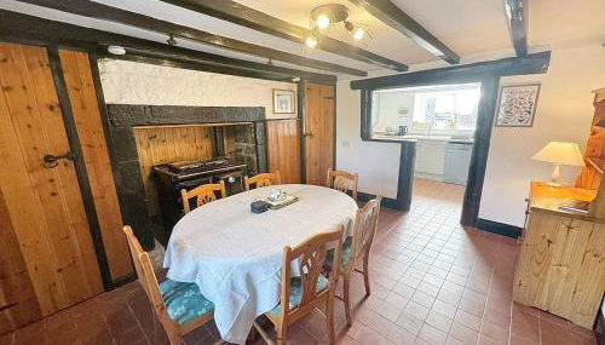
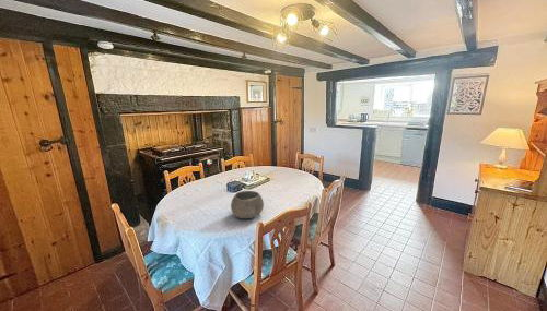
+ bowl (247, 204)
